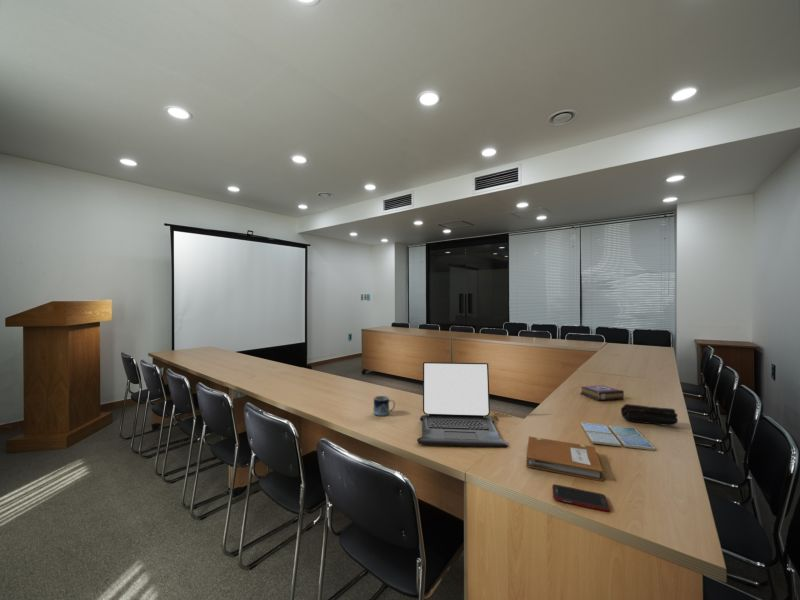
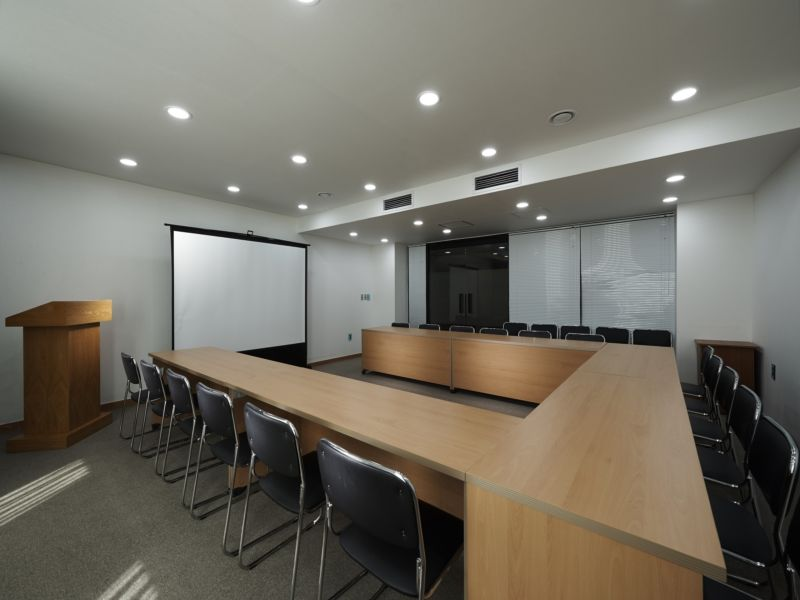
- notebook (563, 455)
- book (601, 392)
- drink coaster (613, 435)
- pencil case (648, 413)
- mug (384, 405)
- cell phone (579, 497)
- laptop (458, 399)
